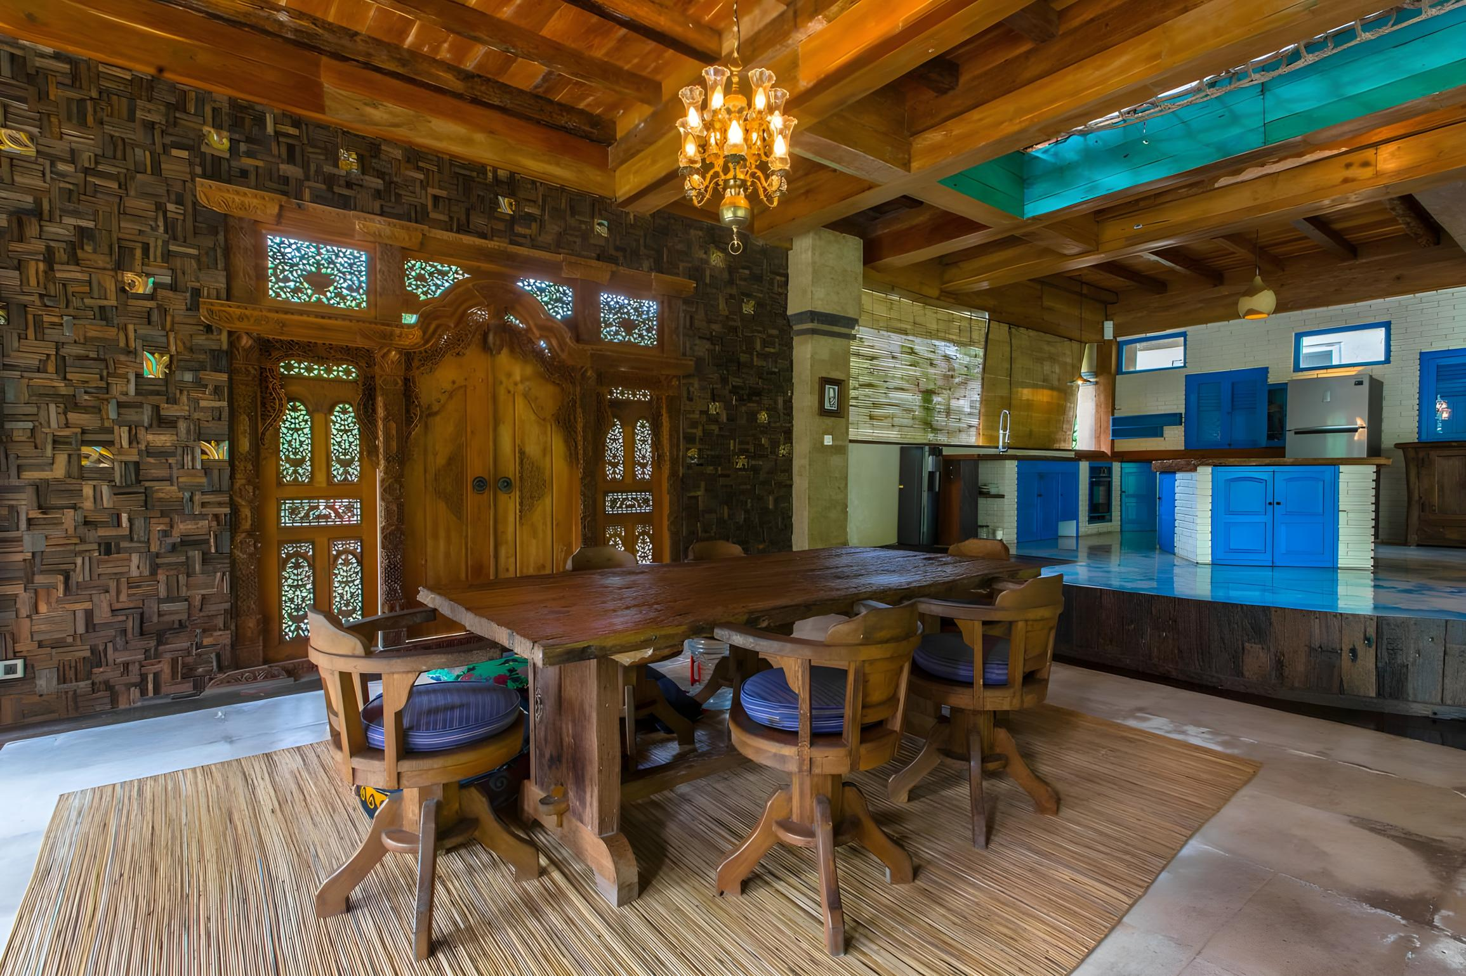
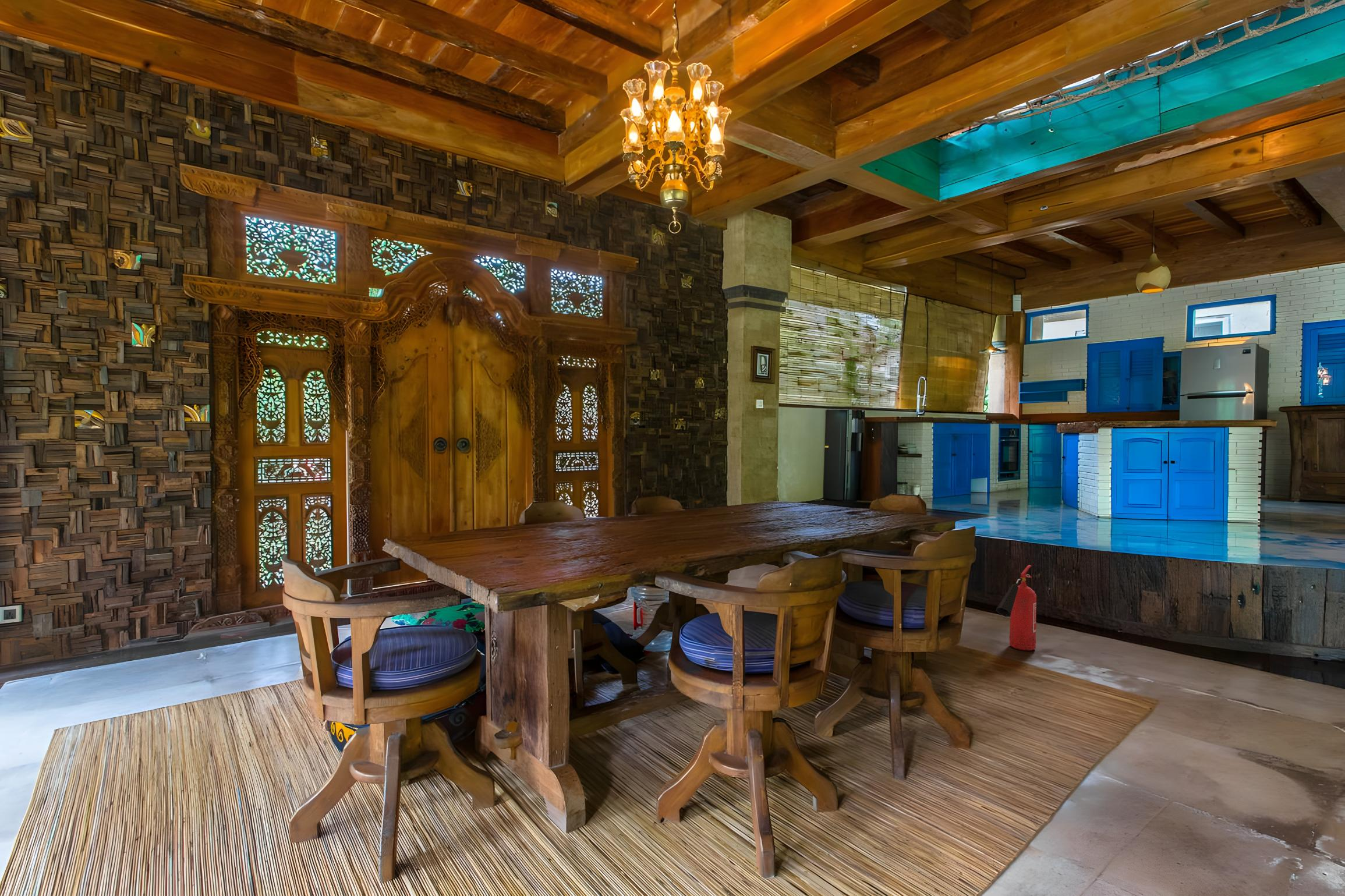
+ fire extinguisher (1016, 610)
